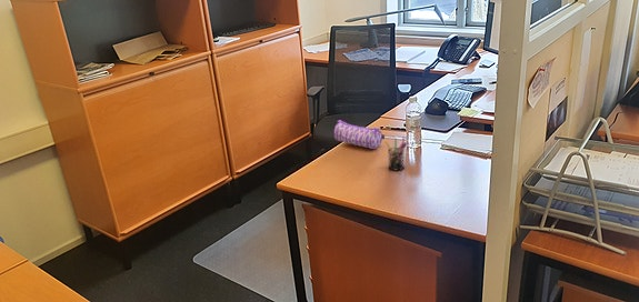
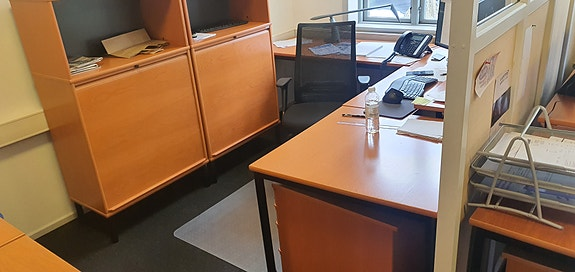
- pen holder (397, 151)
- pencil case (358, 134)
